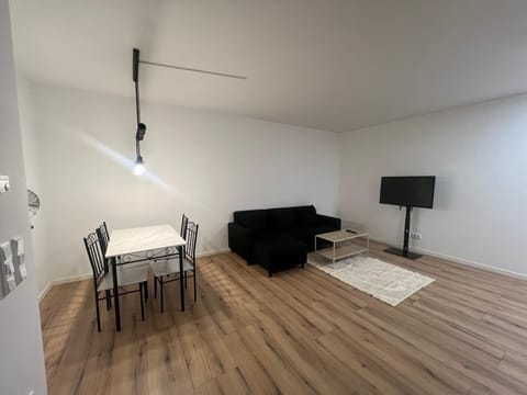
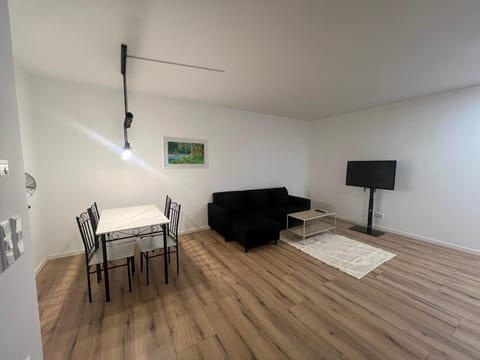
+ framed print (186, 153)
